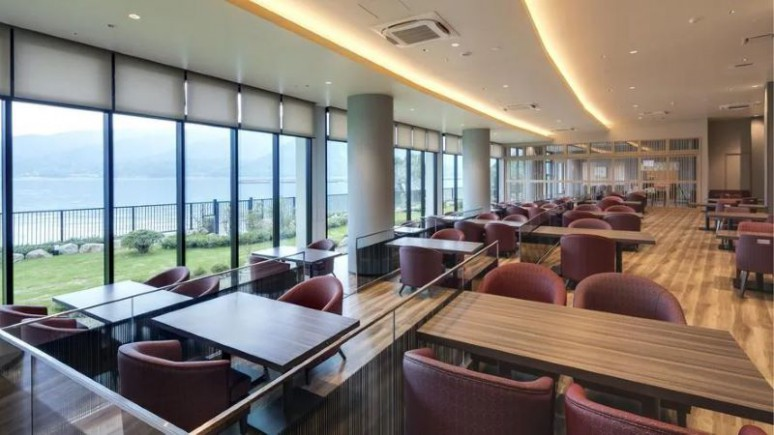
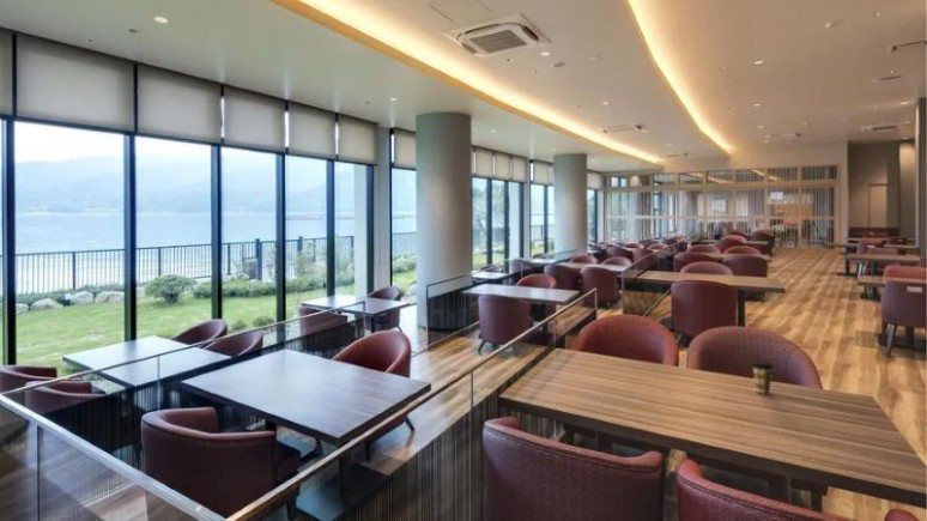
+ coffee cup (762, 377)
